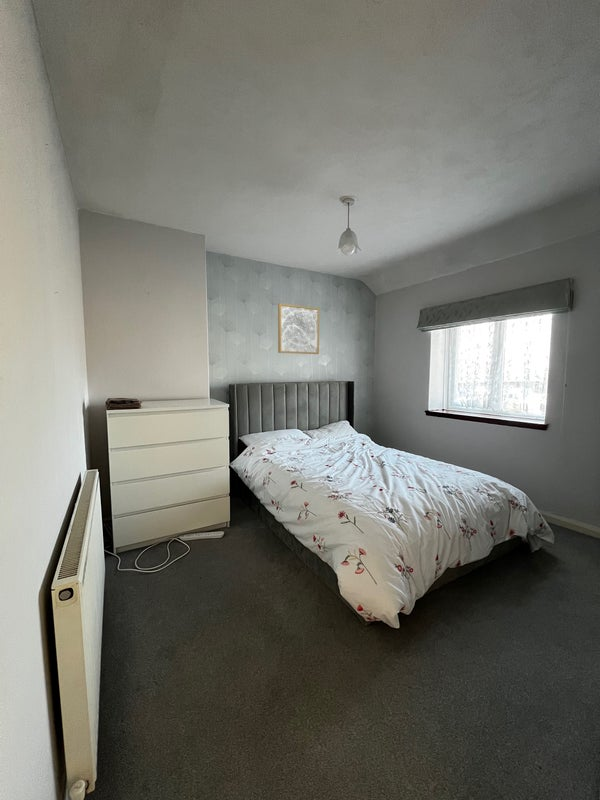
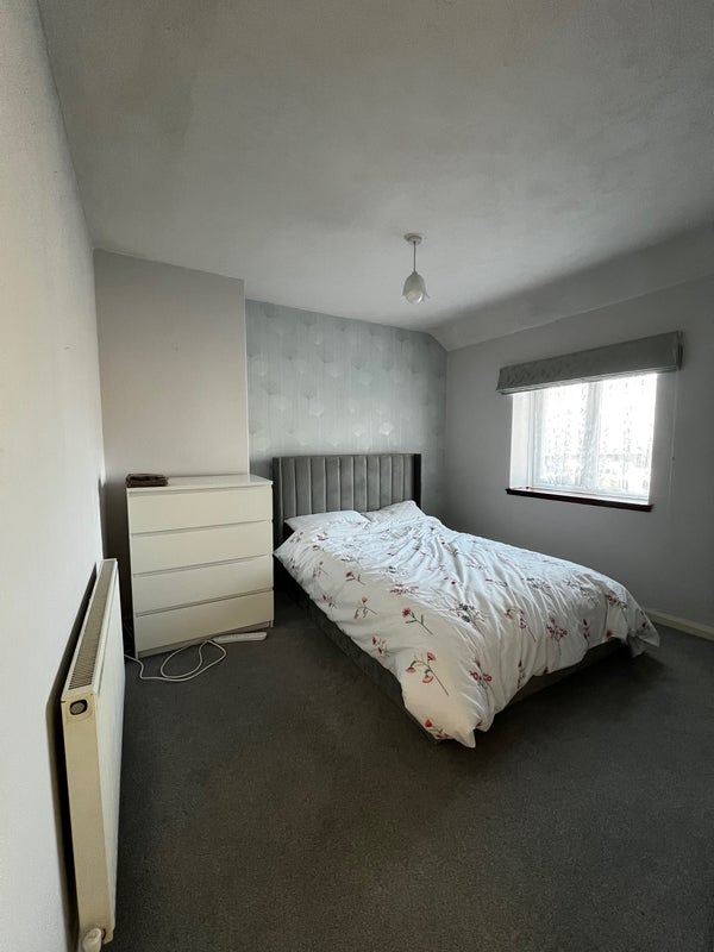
- wall art (299, 329)
